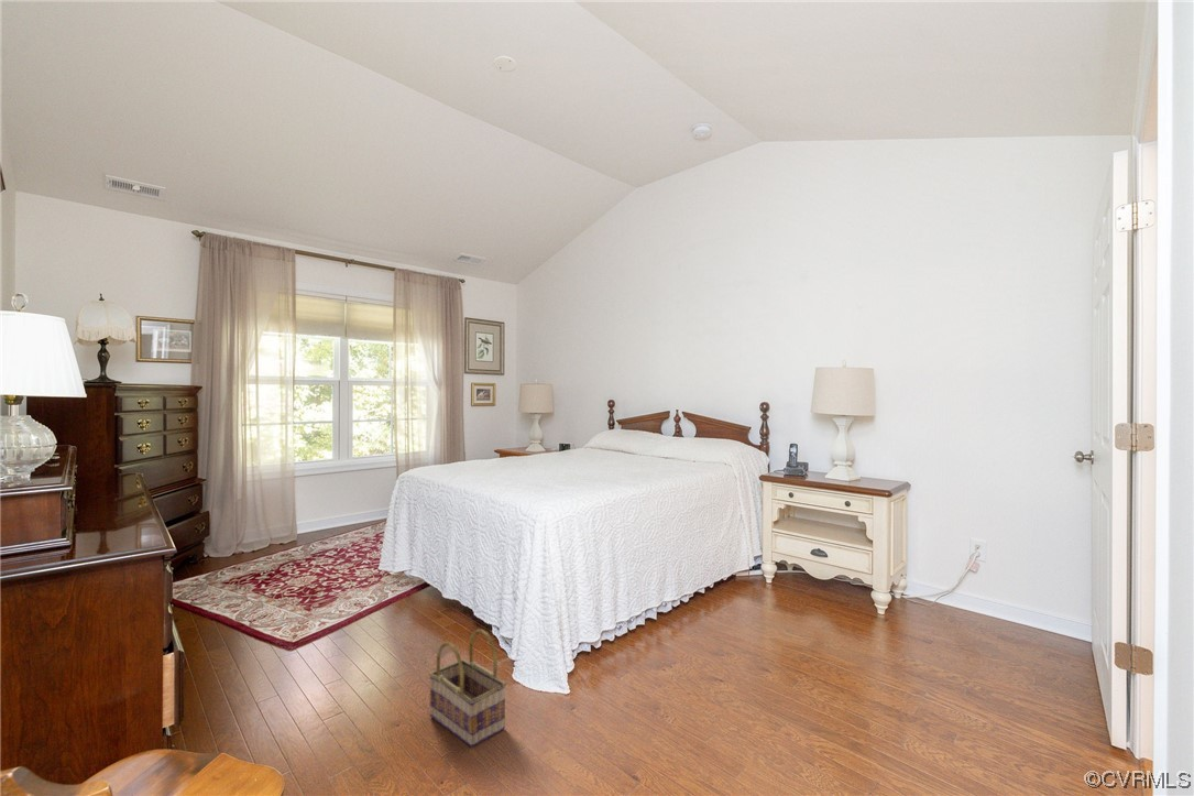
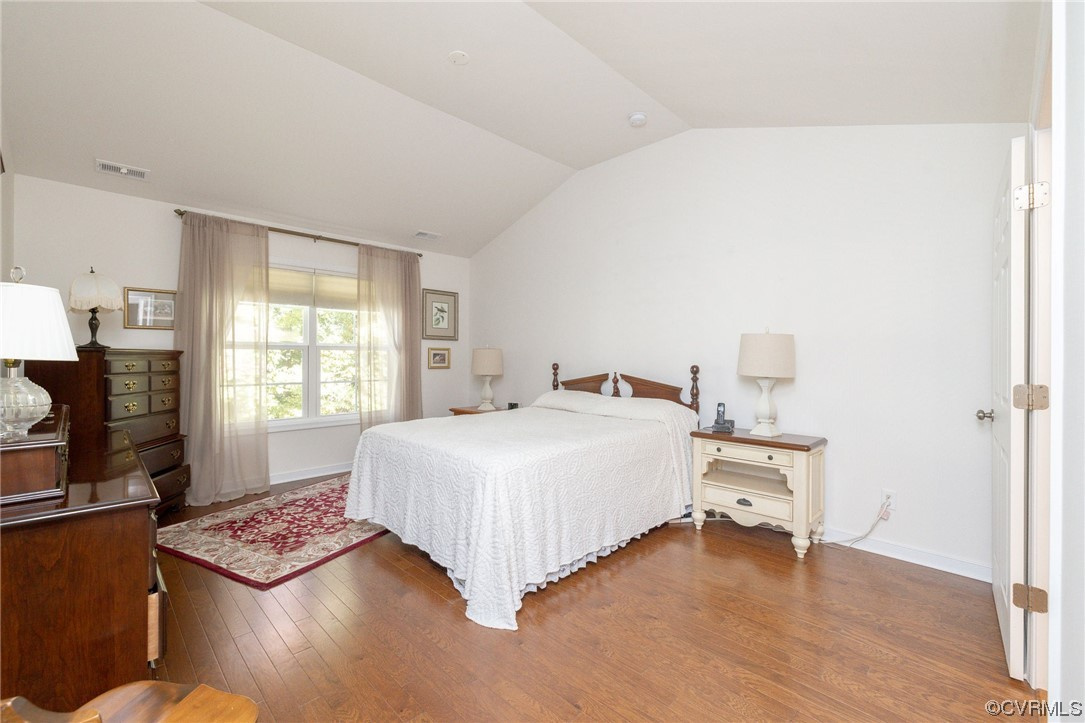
- basket (467, 679)
